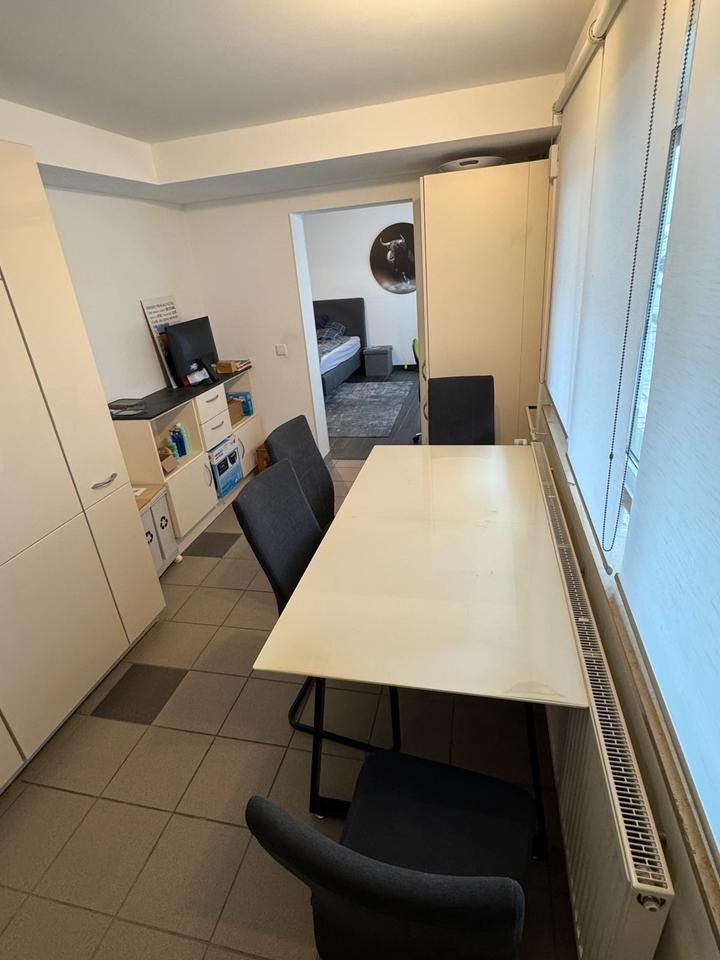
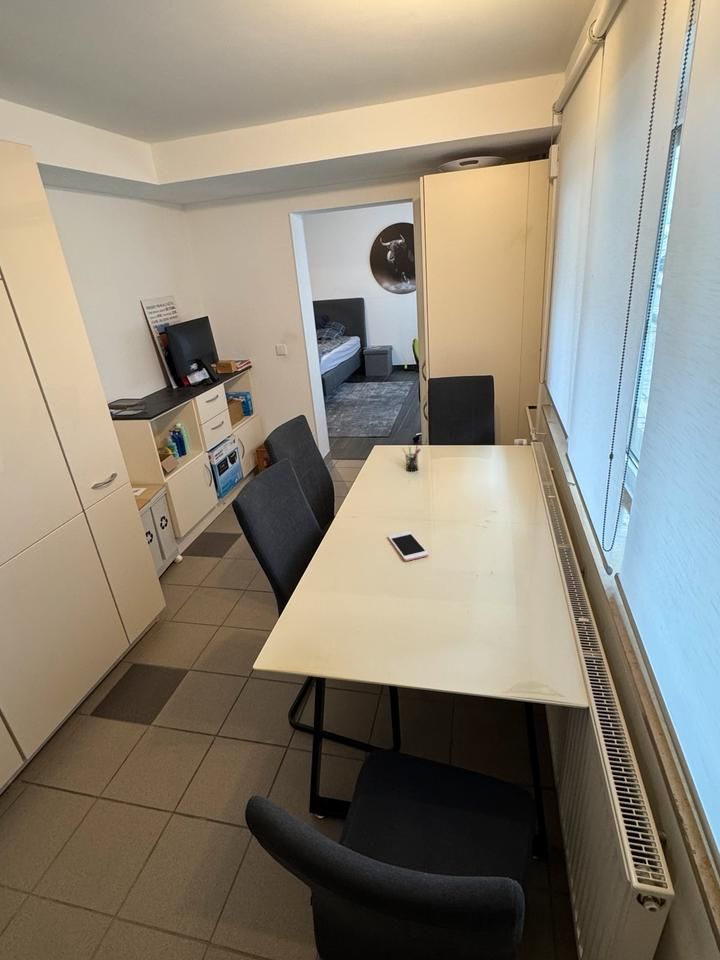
+ pen holder (411, 457)
+ cell phone (407, 545)
